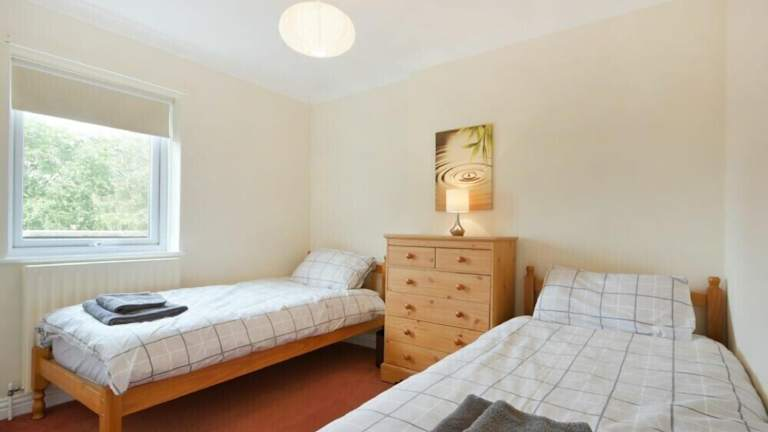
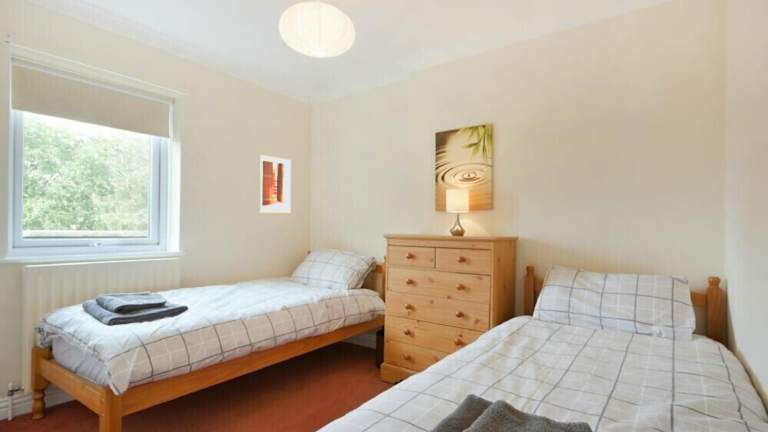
+ wall art (276, 185)
